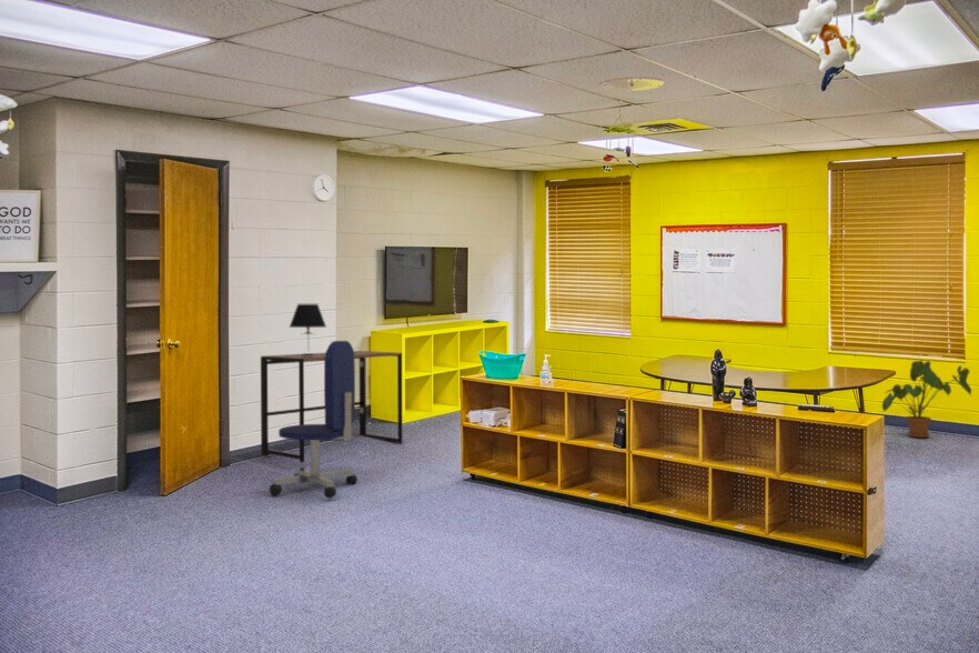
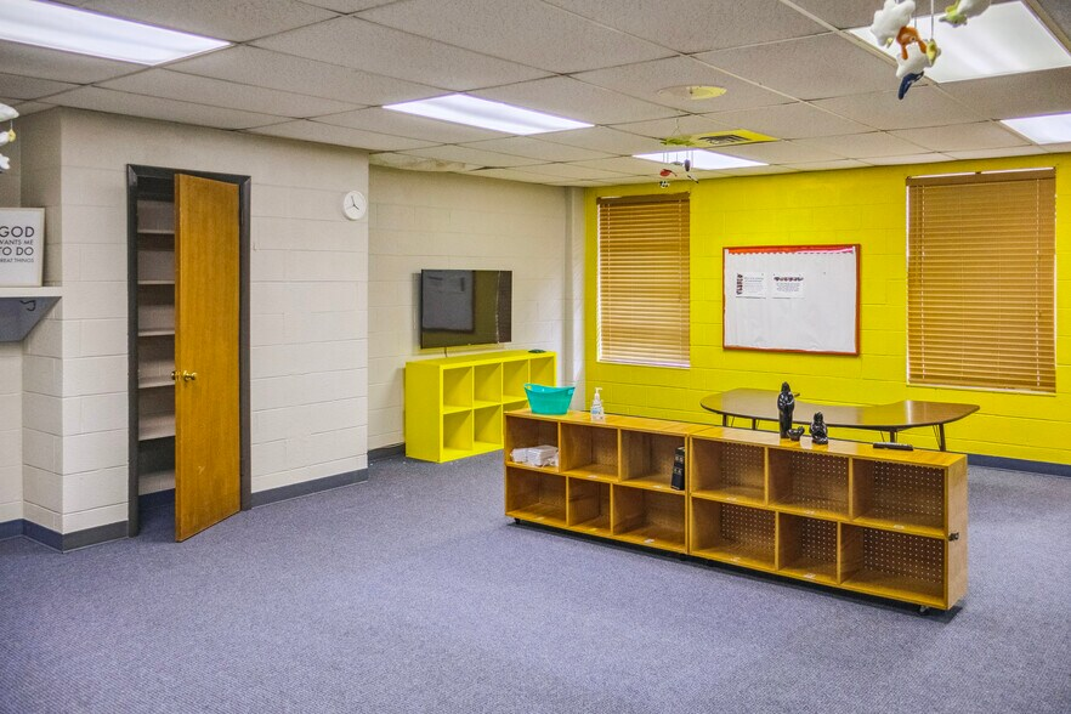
- desk (324, 406)
- house plant (926, 395)
- office chair (314, 424)
- table lamp (307, 329)
